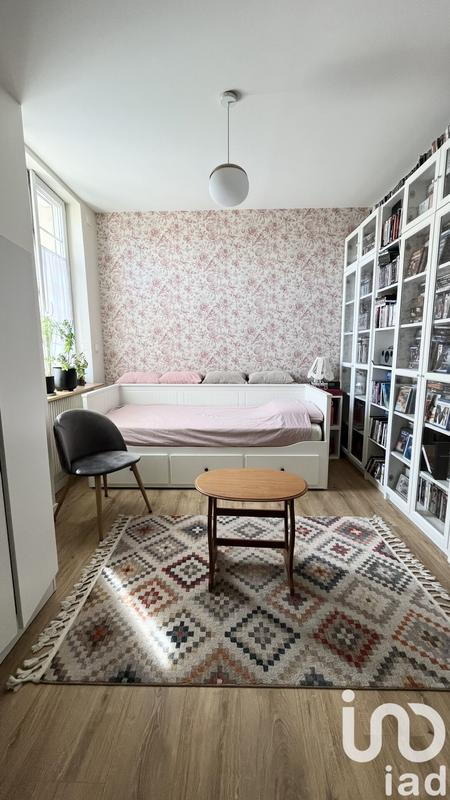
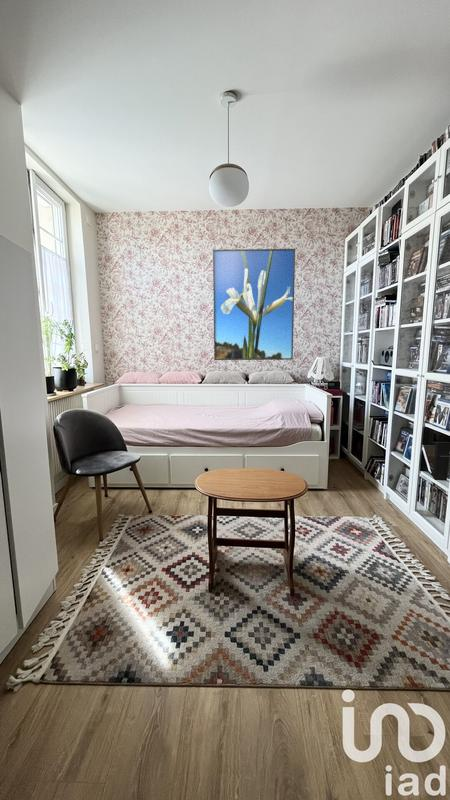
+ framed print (253, 306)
